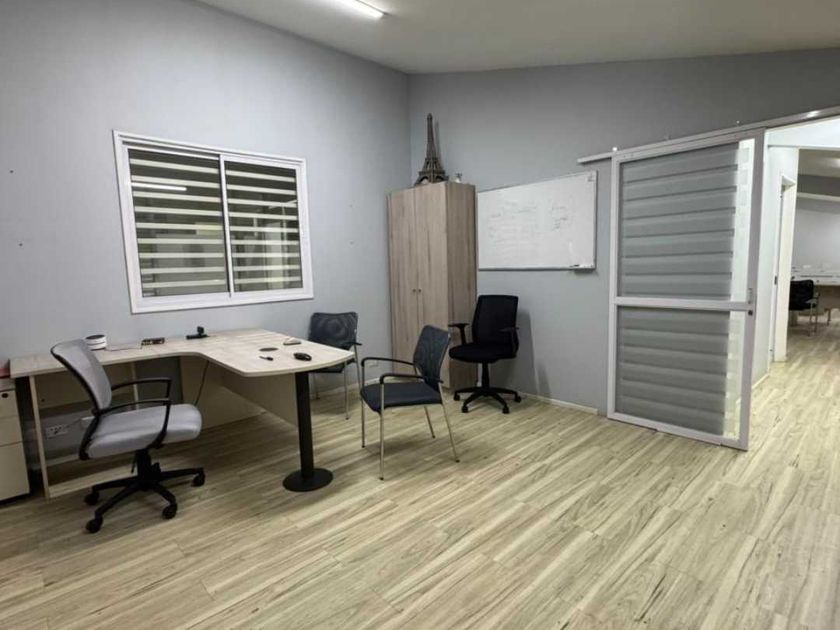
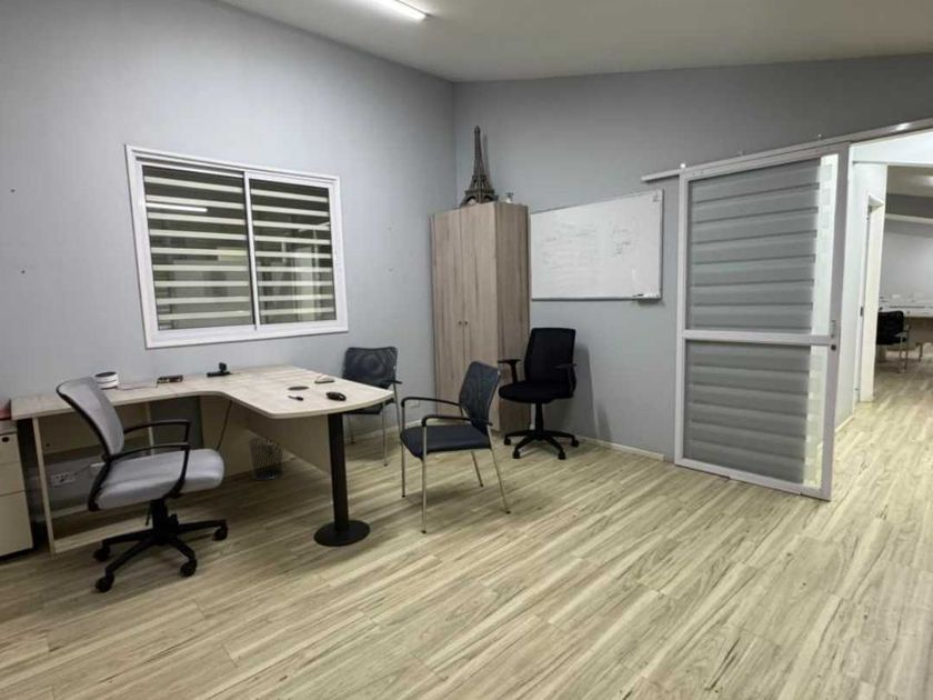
+ waste bin (267, 457)
